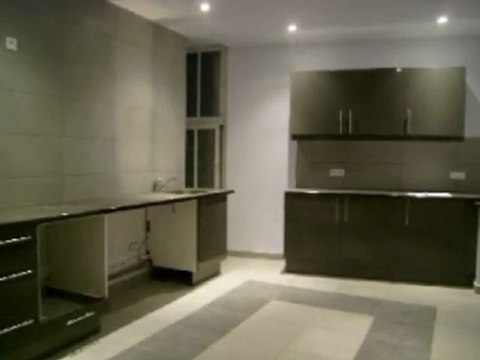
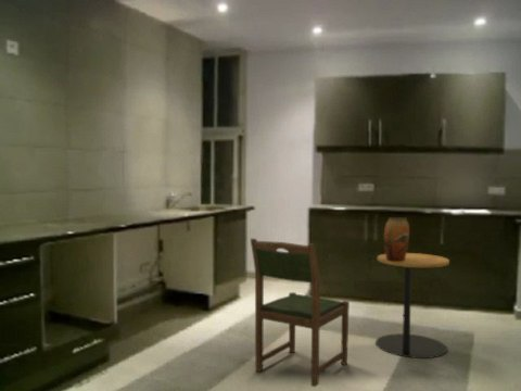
+ dining chair (301, 303)
+ side table (409, 302)
+ vase (396, 238)
